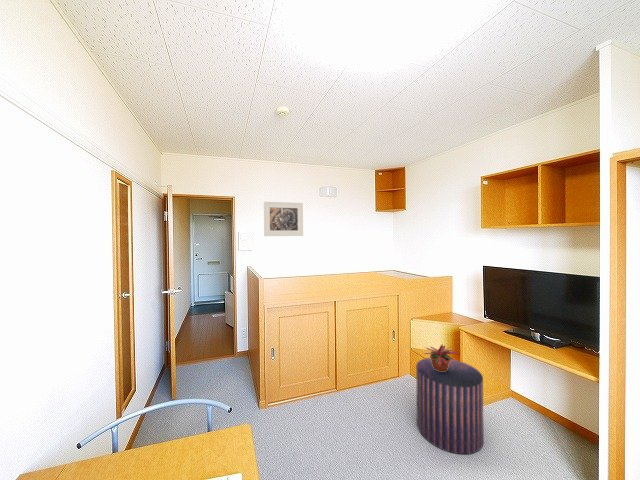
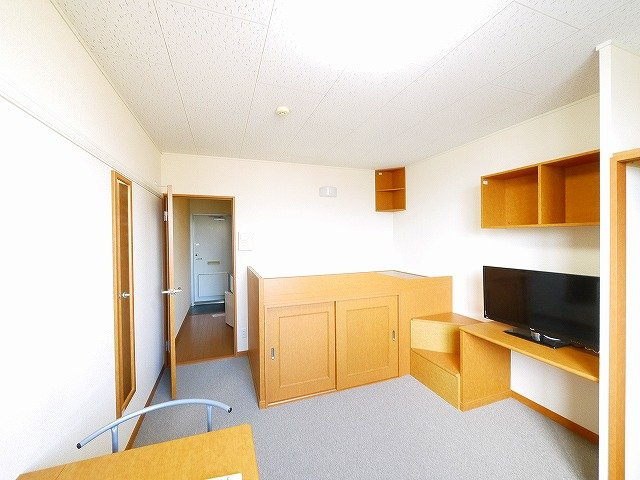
- stool (448, 400)
- potted plant (440, 354)
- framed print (283, 219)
